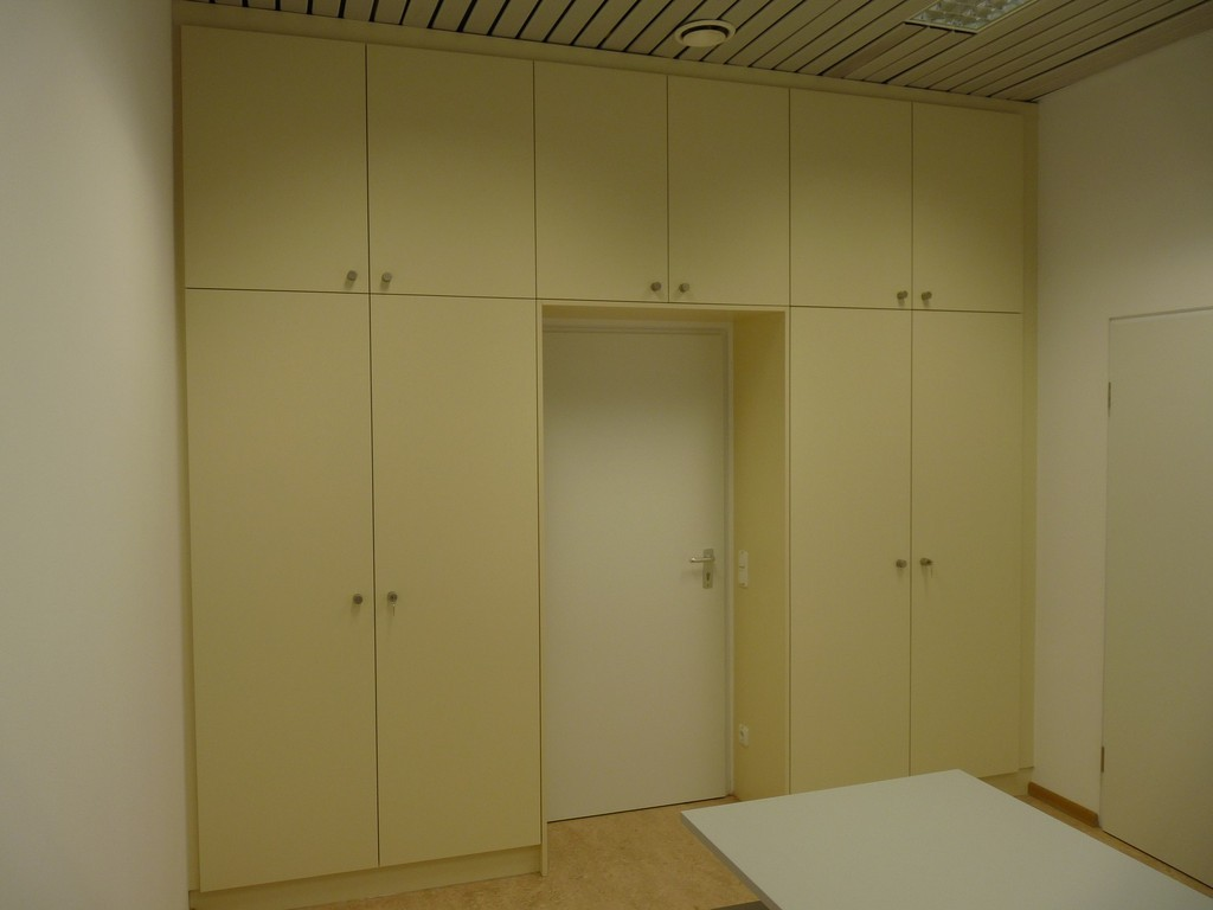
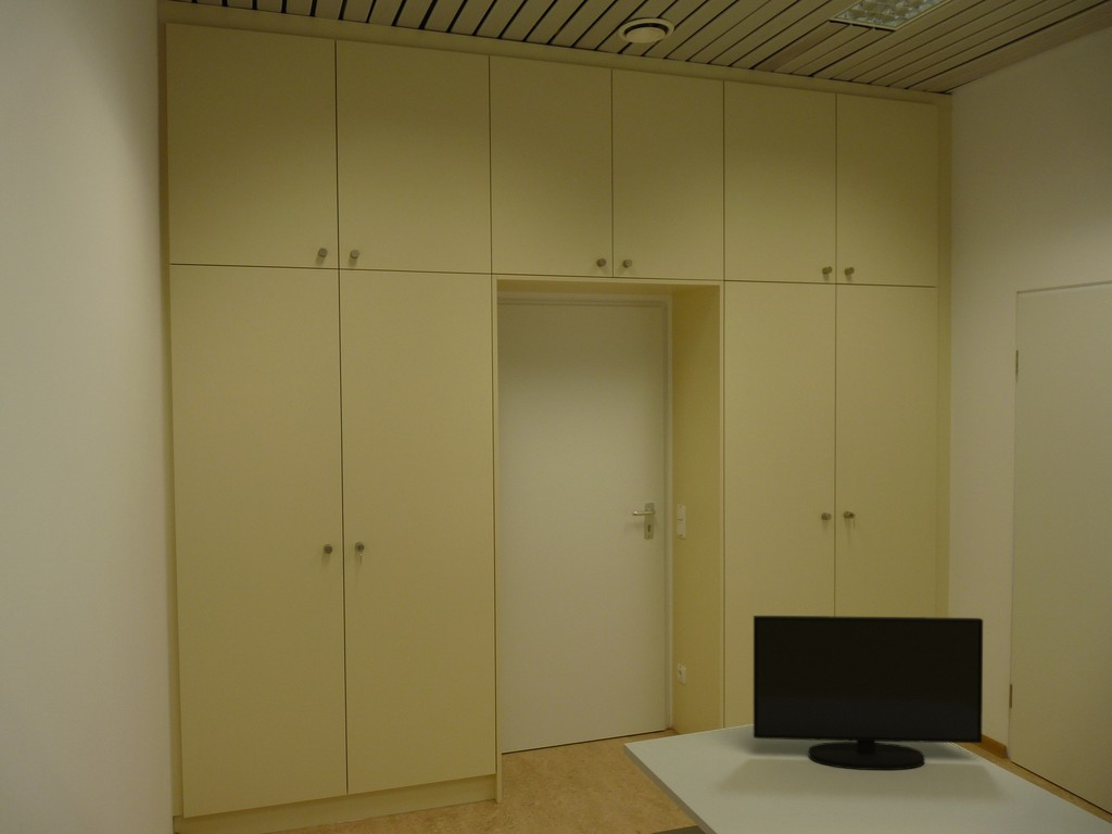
+ monitor (865, 687)
